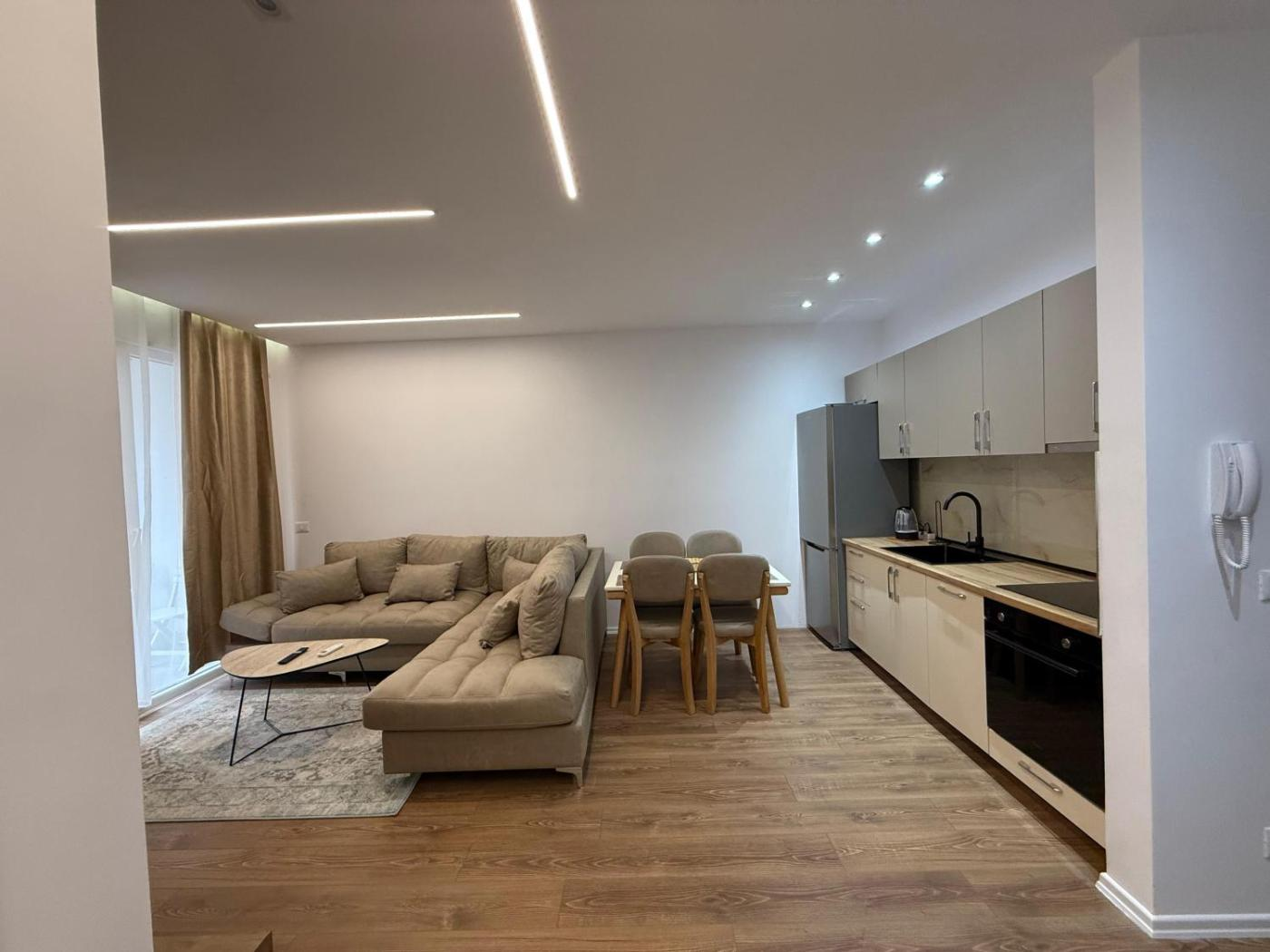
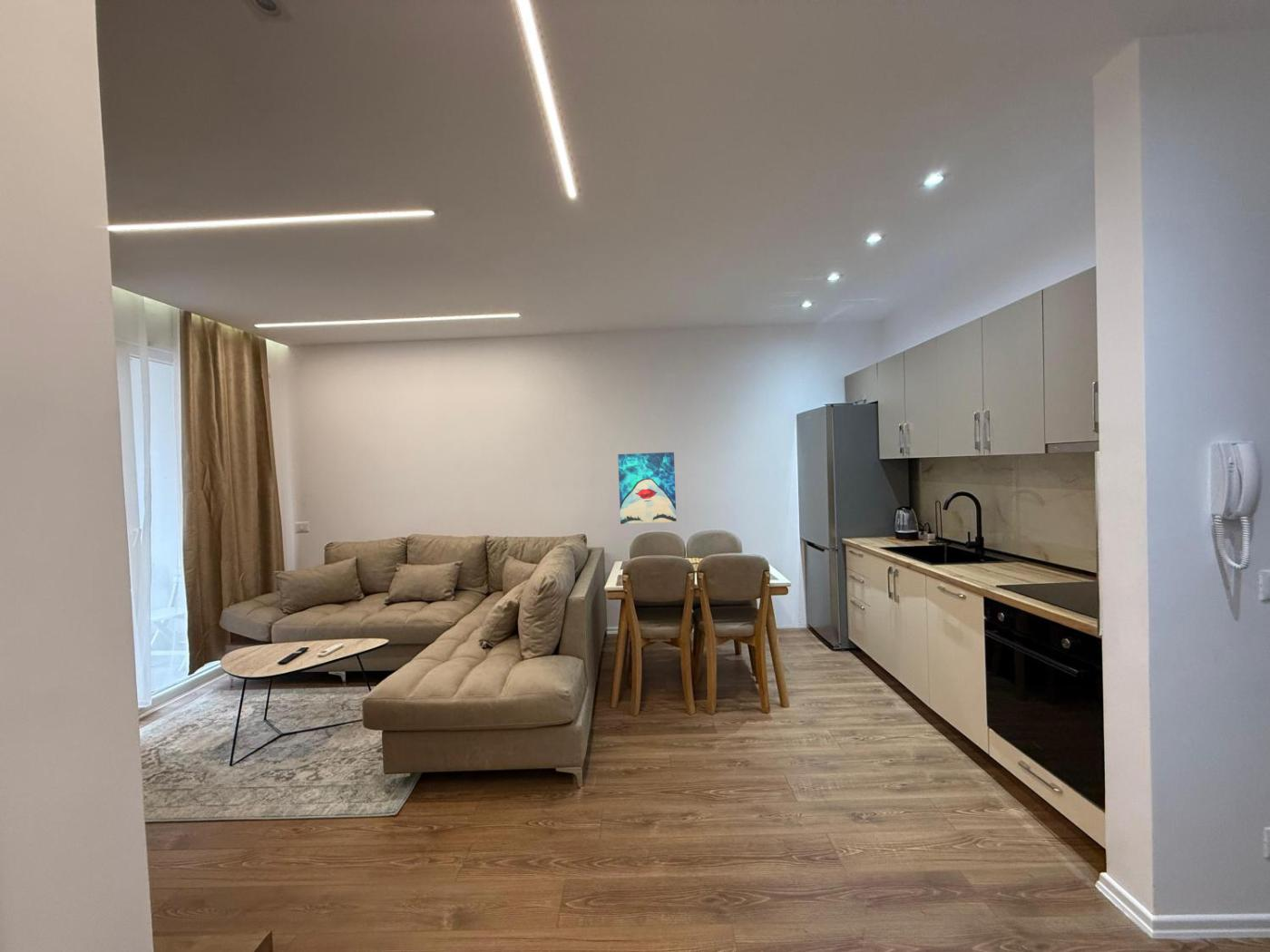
+ wall art (647, 488)
